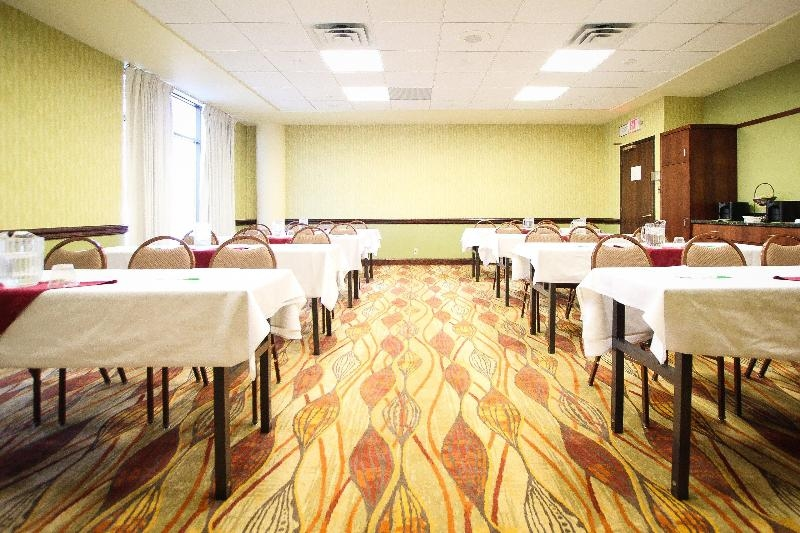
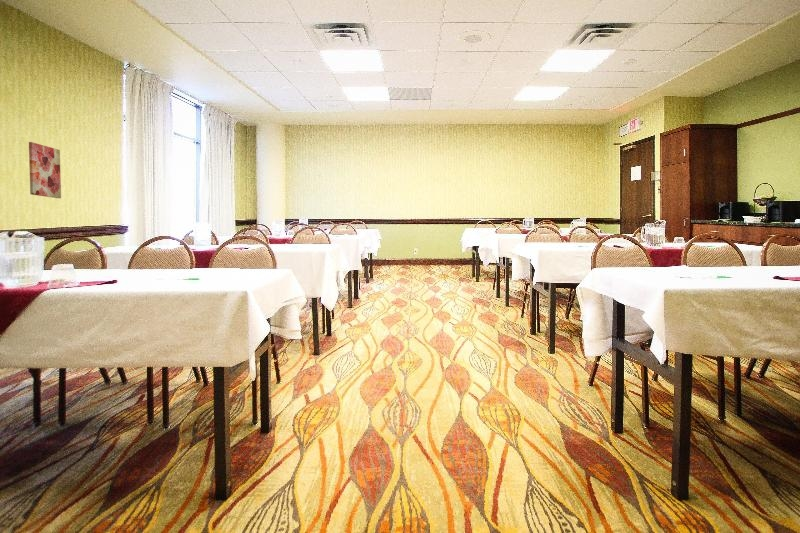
+ wall art (45, 171)
